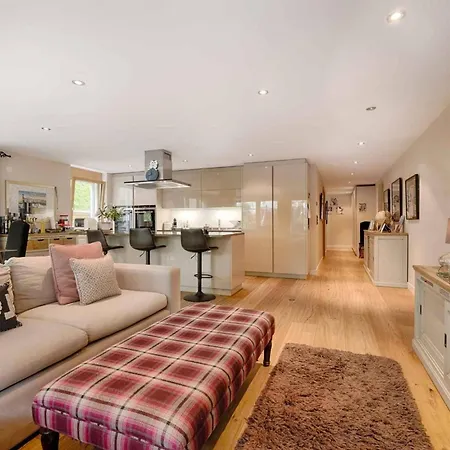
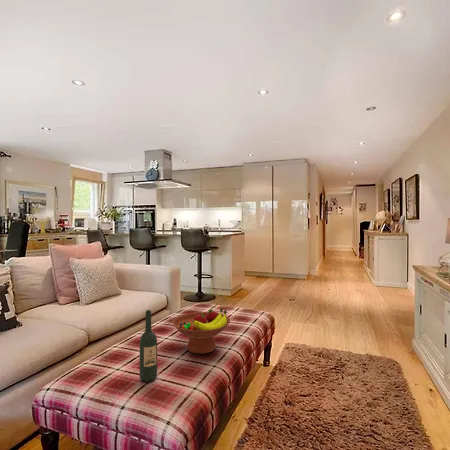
+ wine bottle (148, 344)
+ fruit bowl (201, 328)
